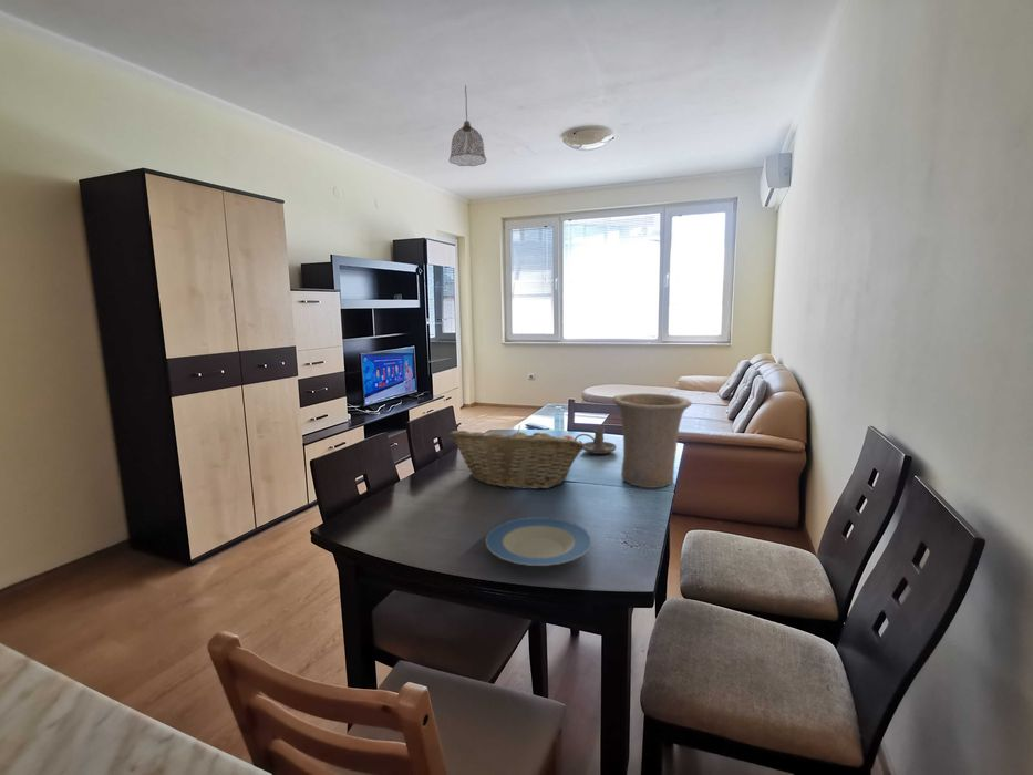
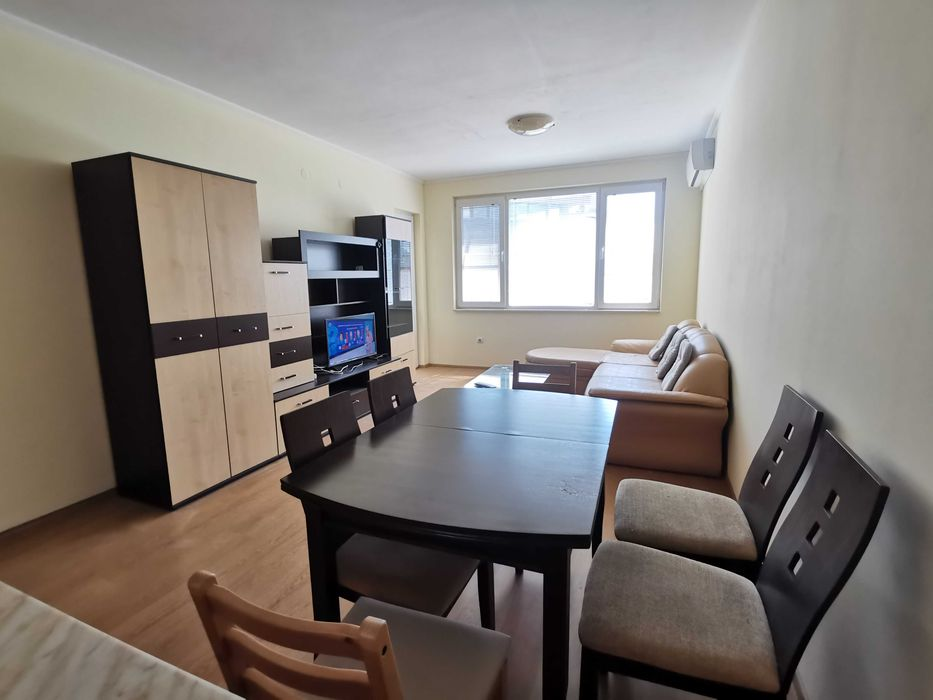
- pendant lamp (466, 123)
- fruit basket (516, 450)
- vase (650, 438)
- plate (538, 544)
- candle holder (595, 440)
